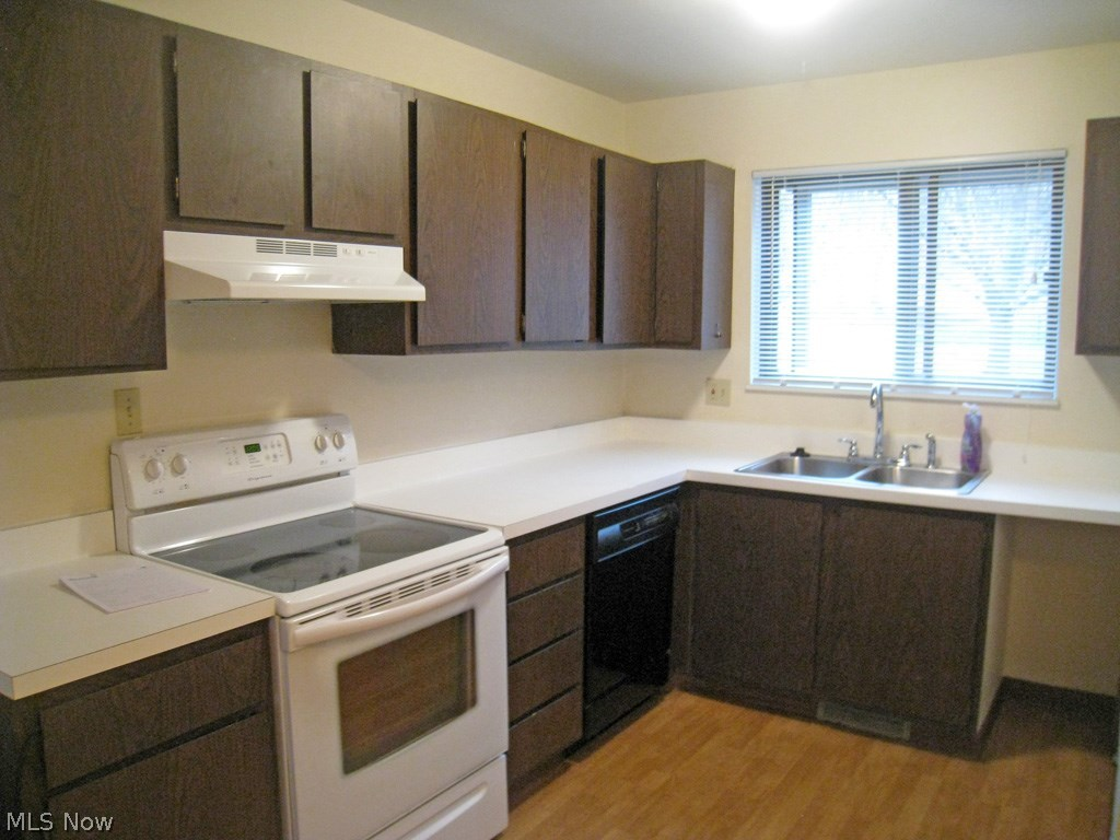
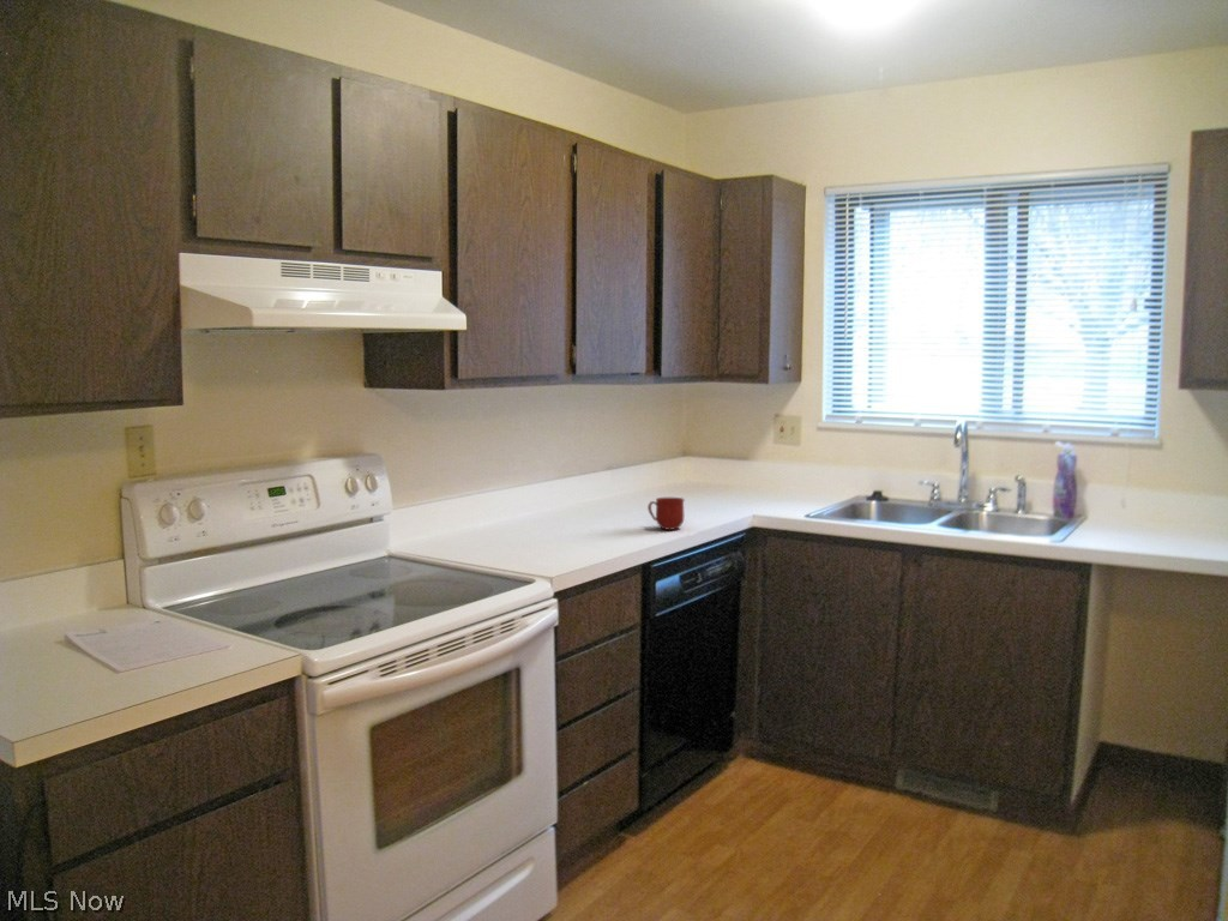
+ mug (664, 512)
